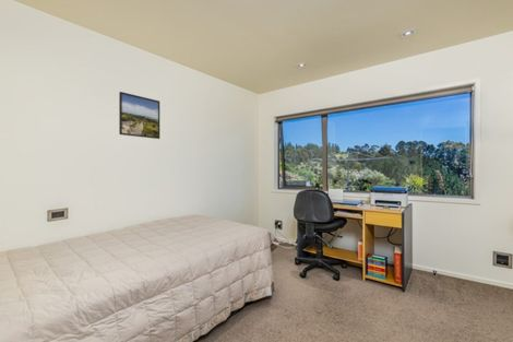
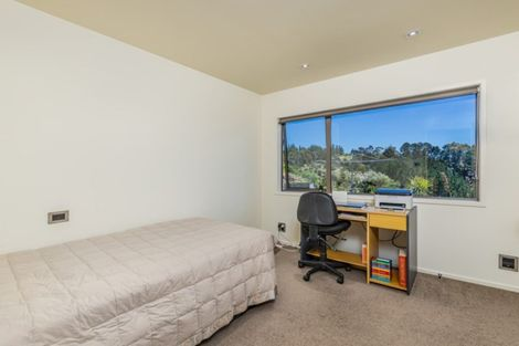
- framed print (141, 116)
